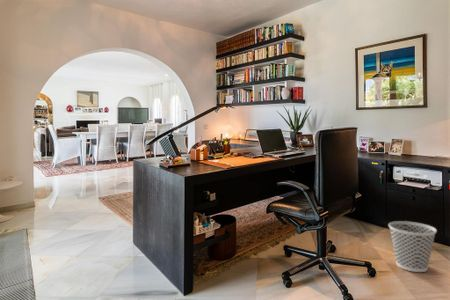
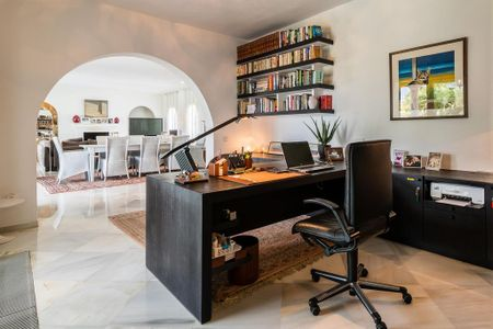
- wastebasket (411, 246)
